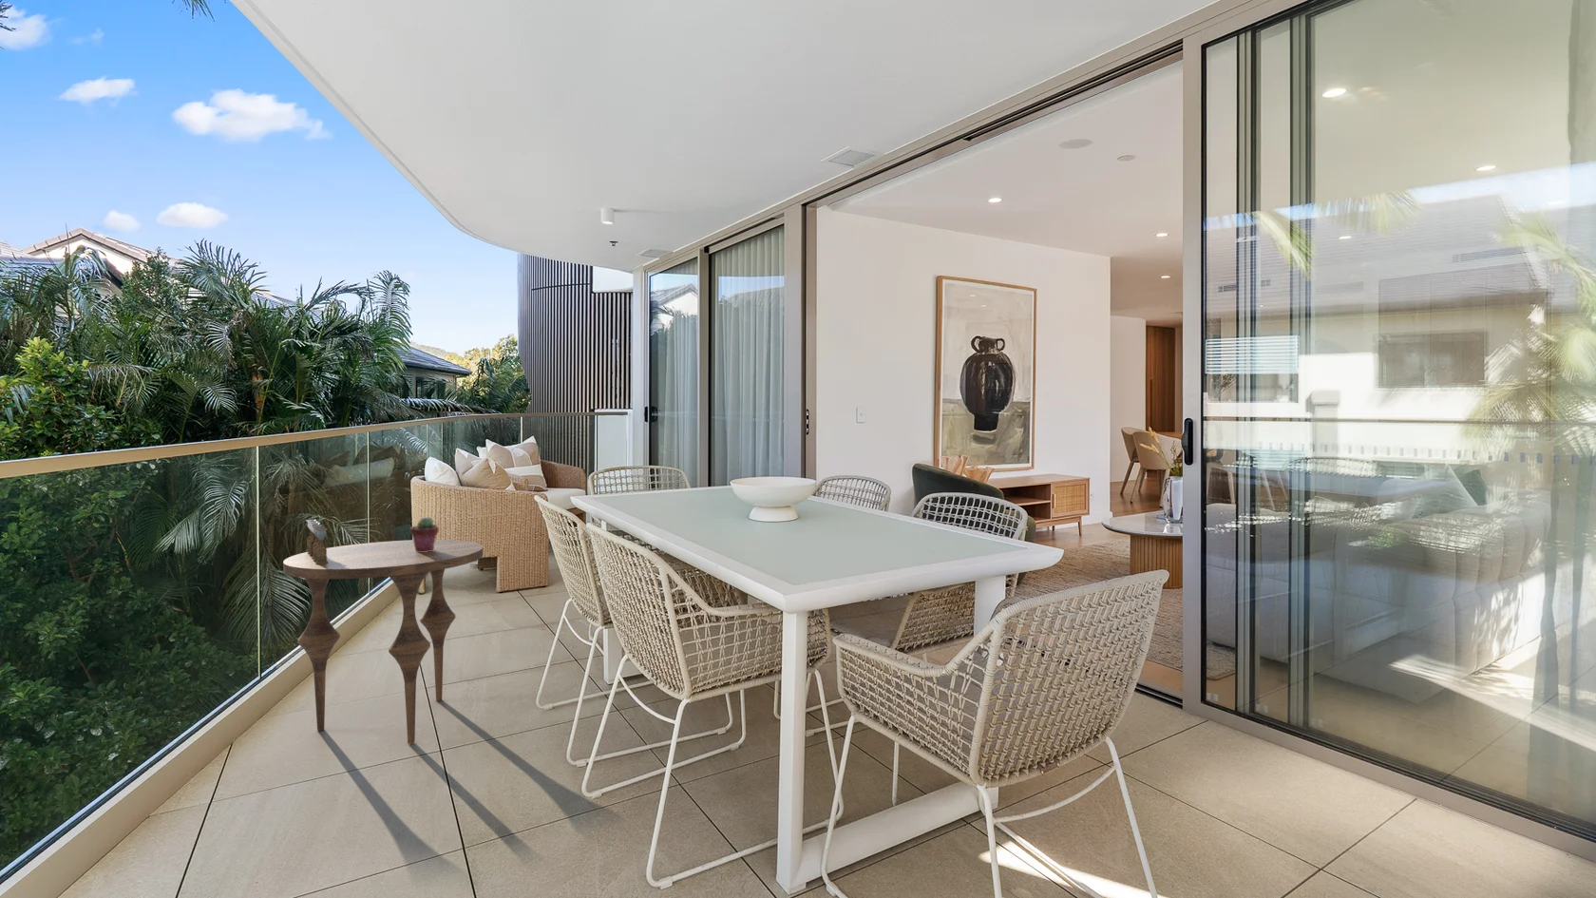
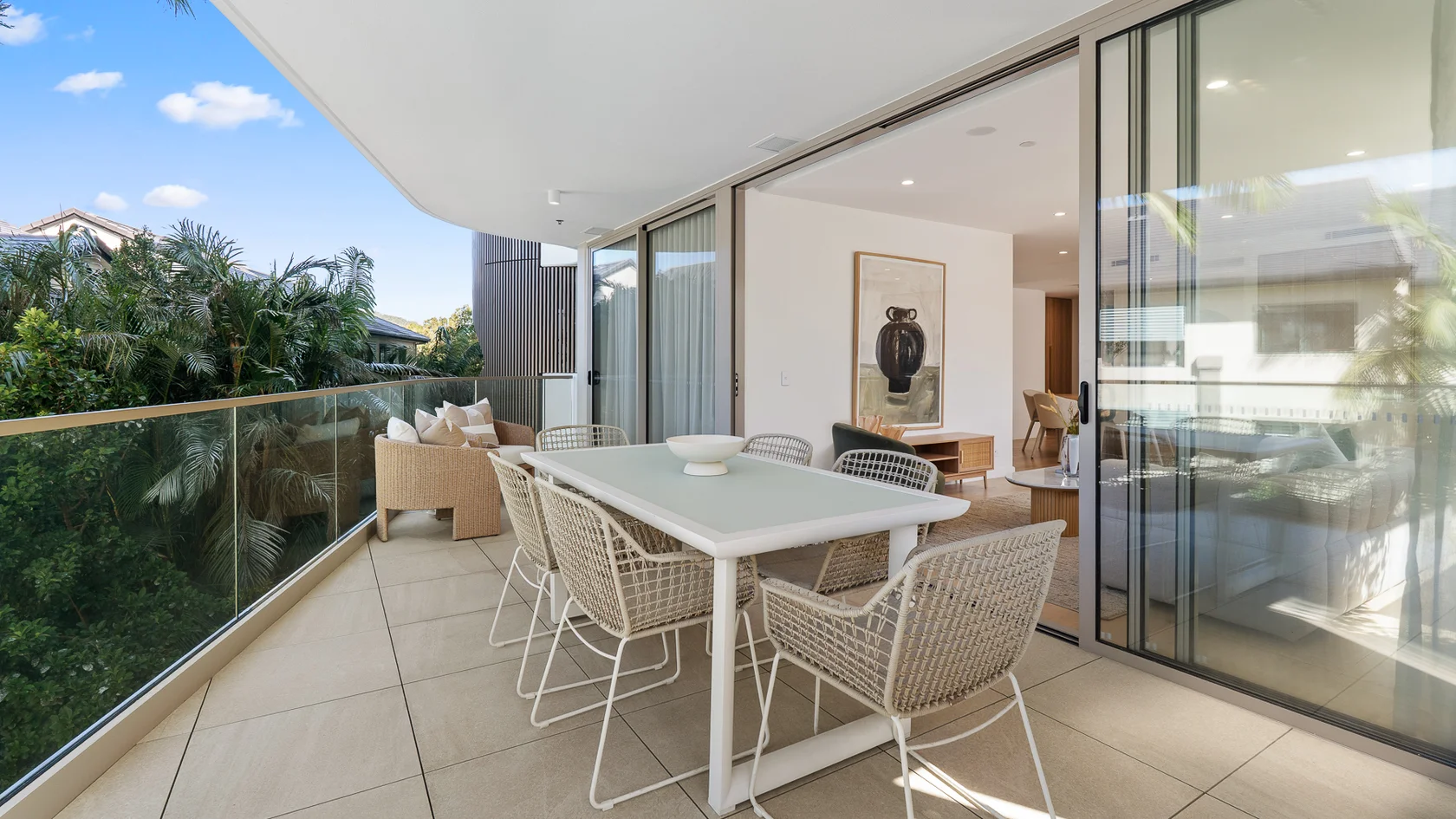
- potted succulent (424, 533)
- side table (395, 639)
- lantern (316, 539)
